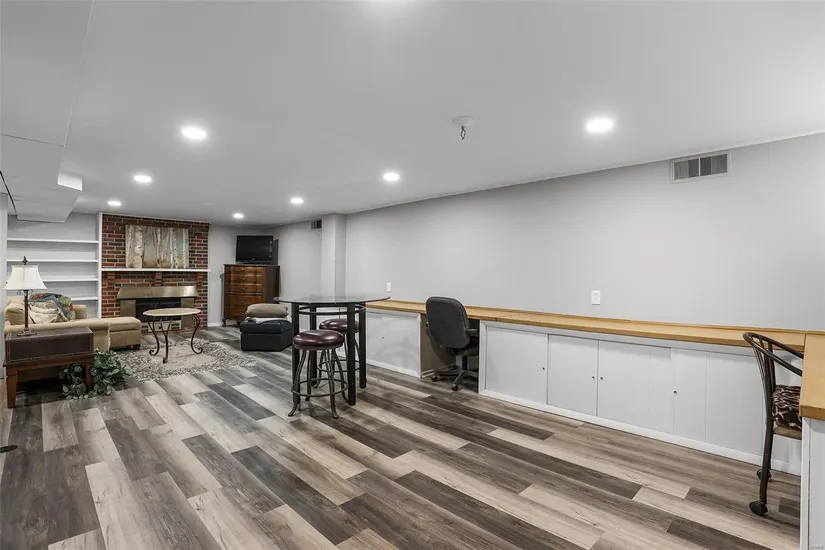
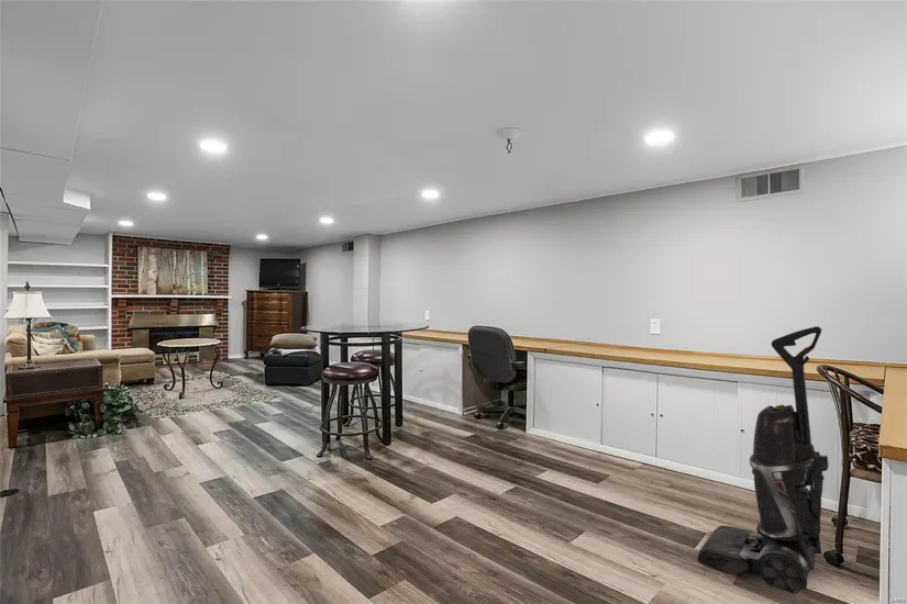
+ vacuum cleaner (754, 444)
